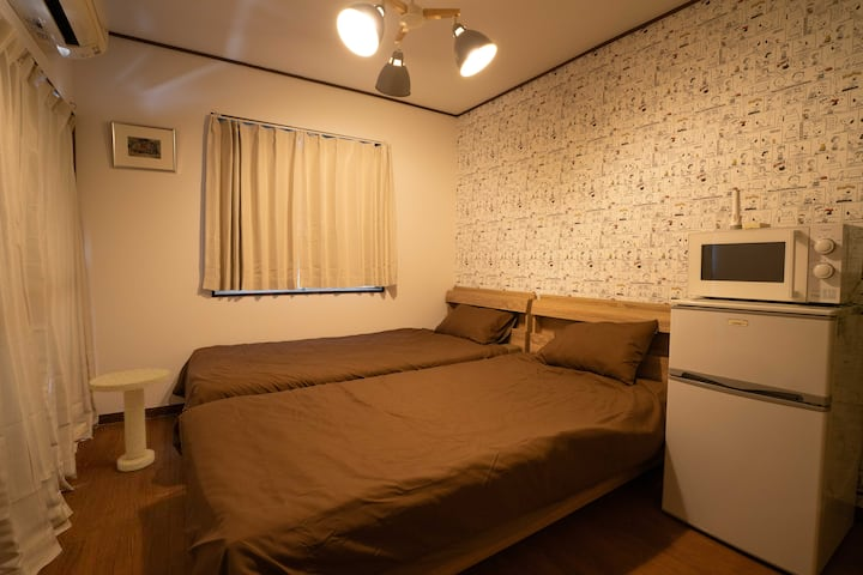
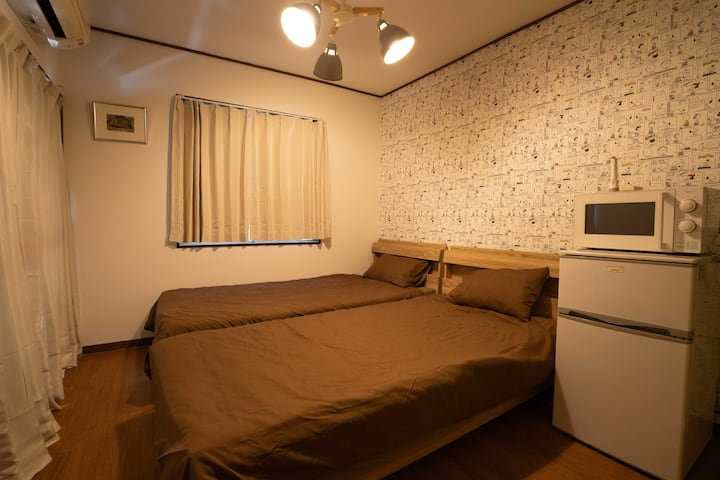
- side table (133, 419)
